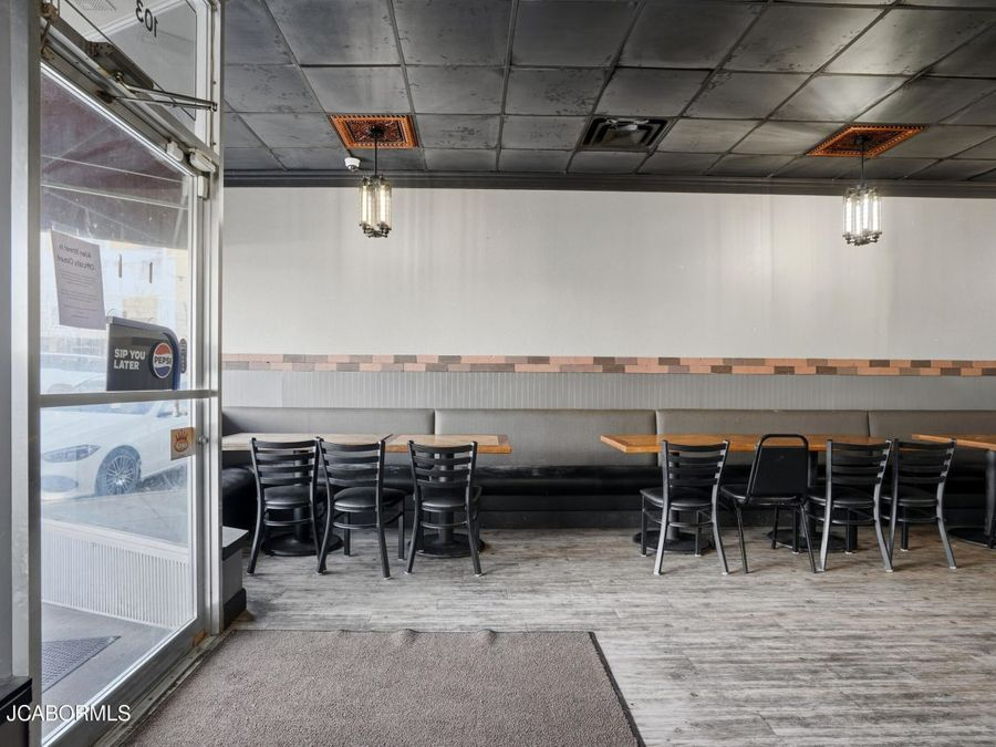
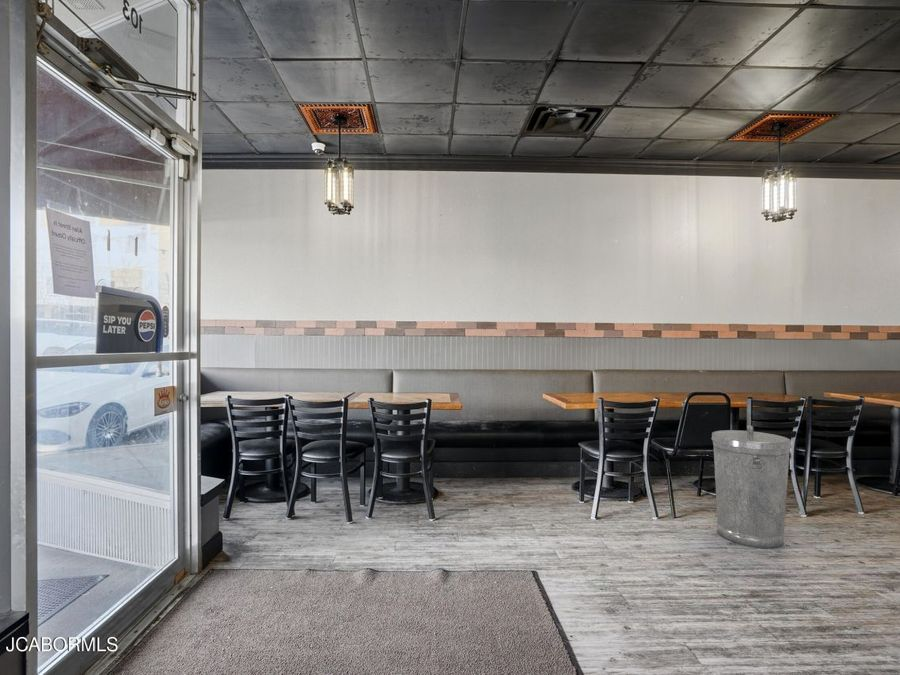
+ trash can (749, 481)
